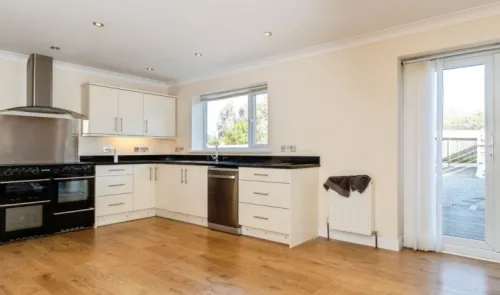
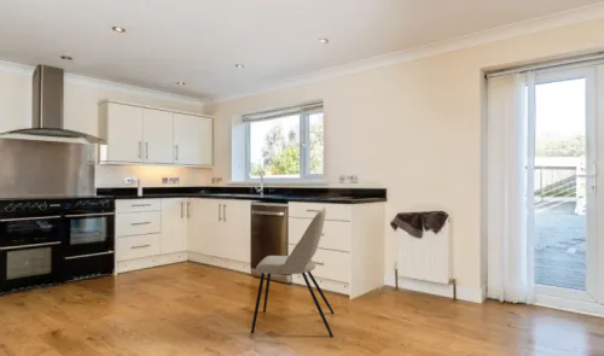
+ dining chair (295, 264)
